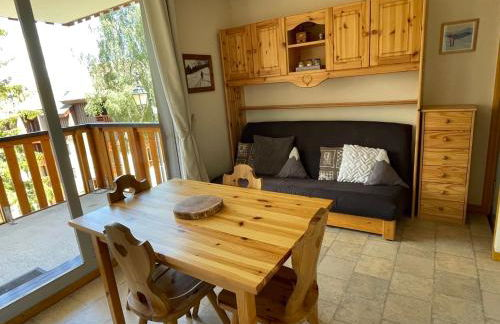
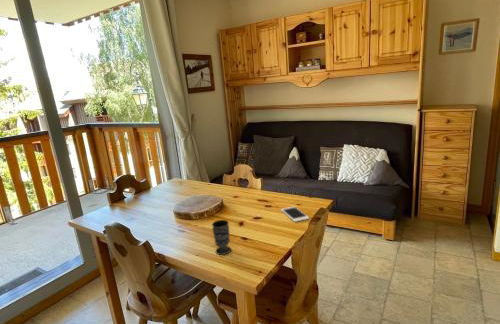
+ cell phone (294, 213)
+ cup (221, 237)
